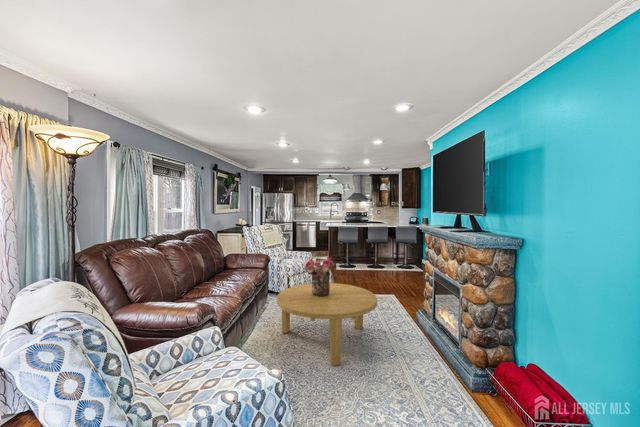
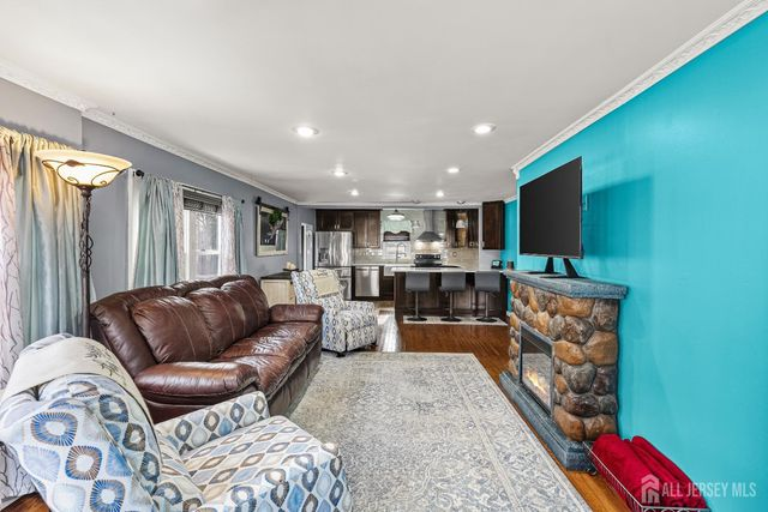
- bouquet (319, 274)
- coffee table (326, 317)
